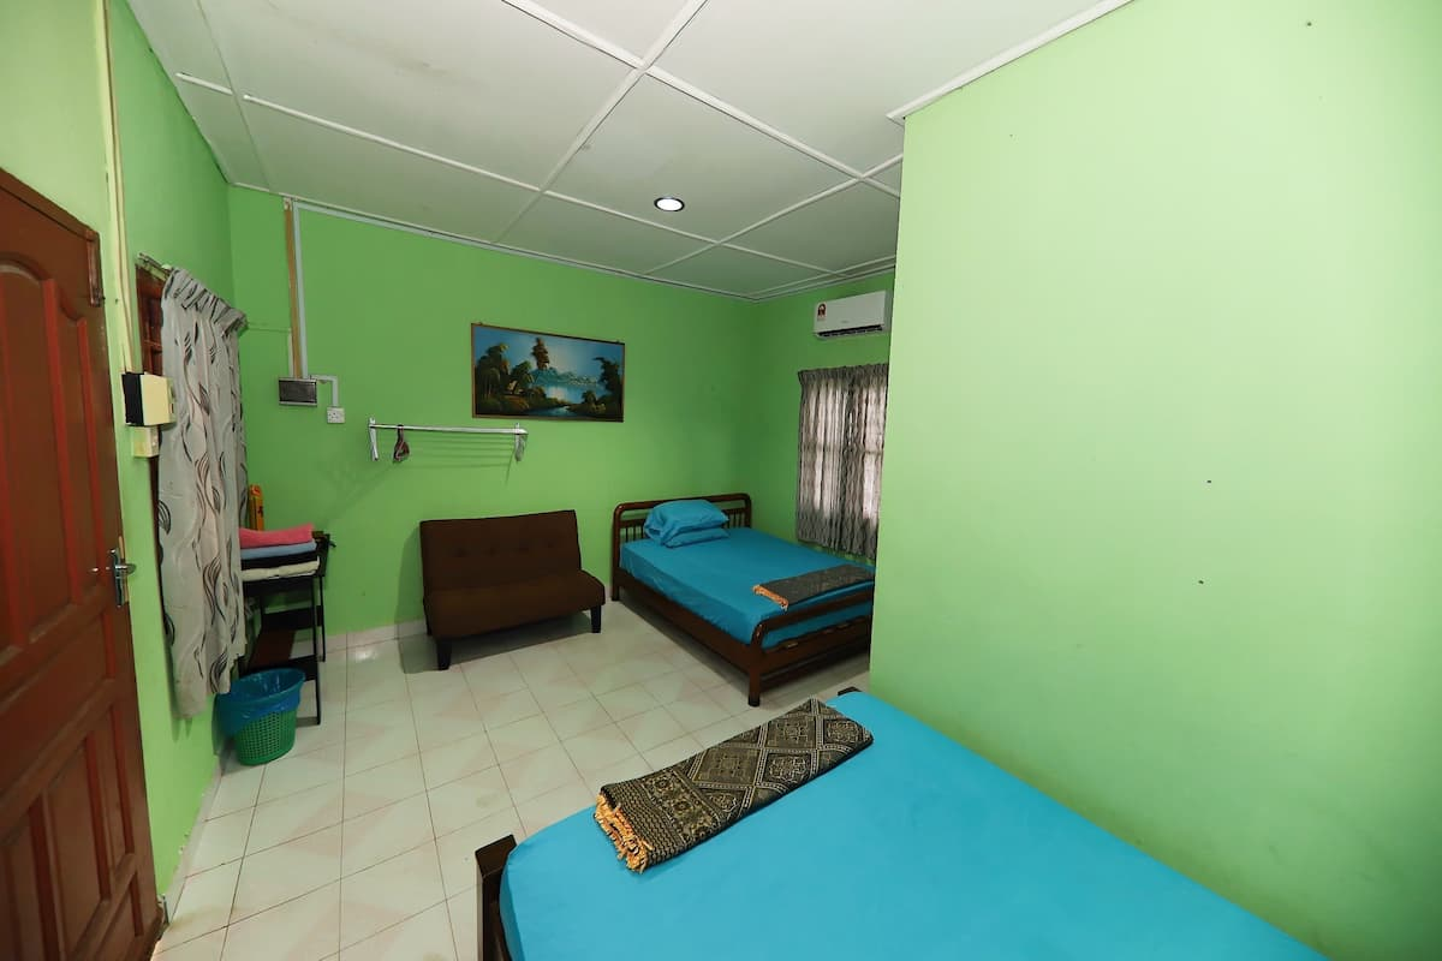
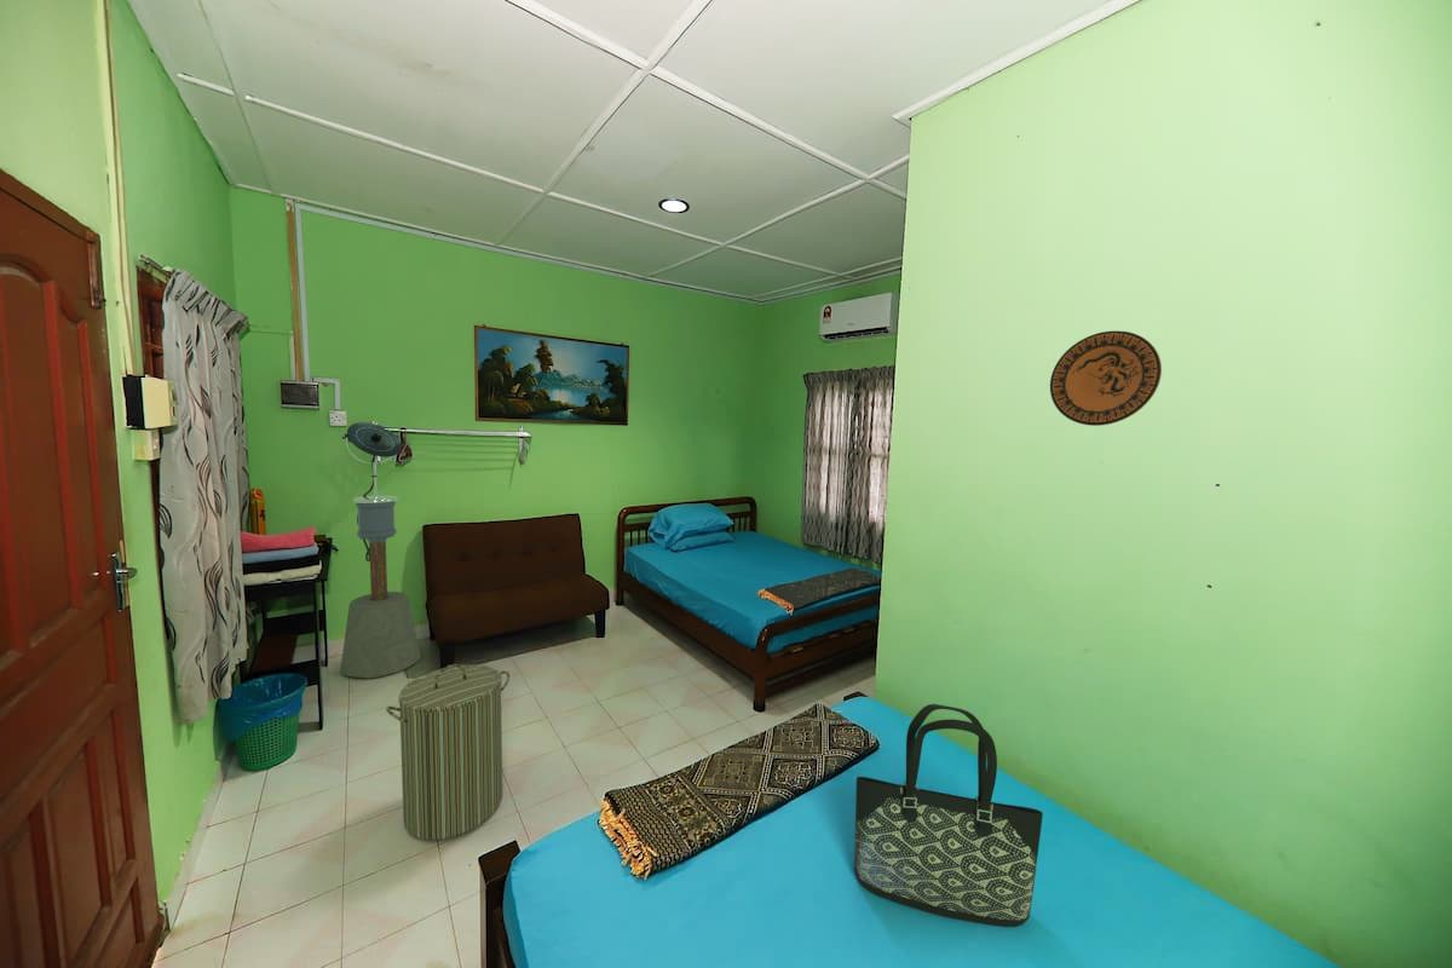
+ tote bag (944, 805)
+ decorative plate (1101, 379)
+ laundry hamper (454, 736)
+ floor lamp (378, 544)
